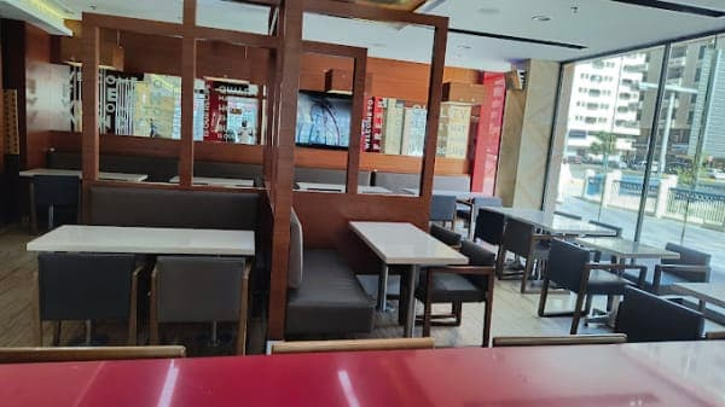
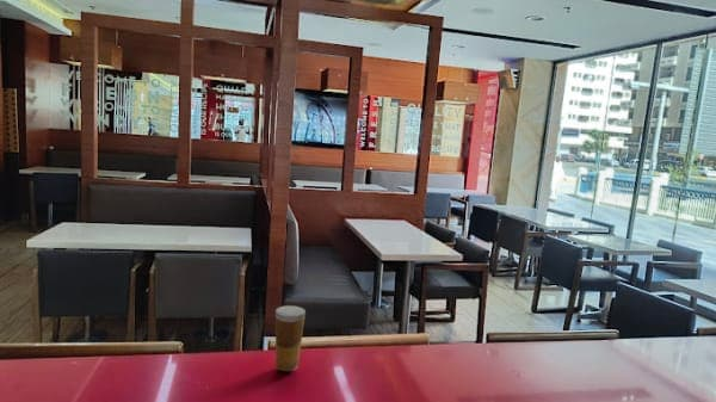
+ beverage cup (288, 339)
